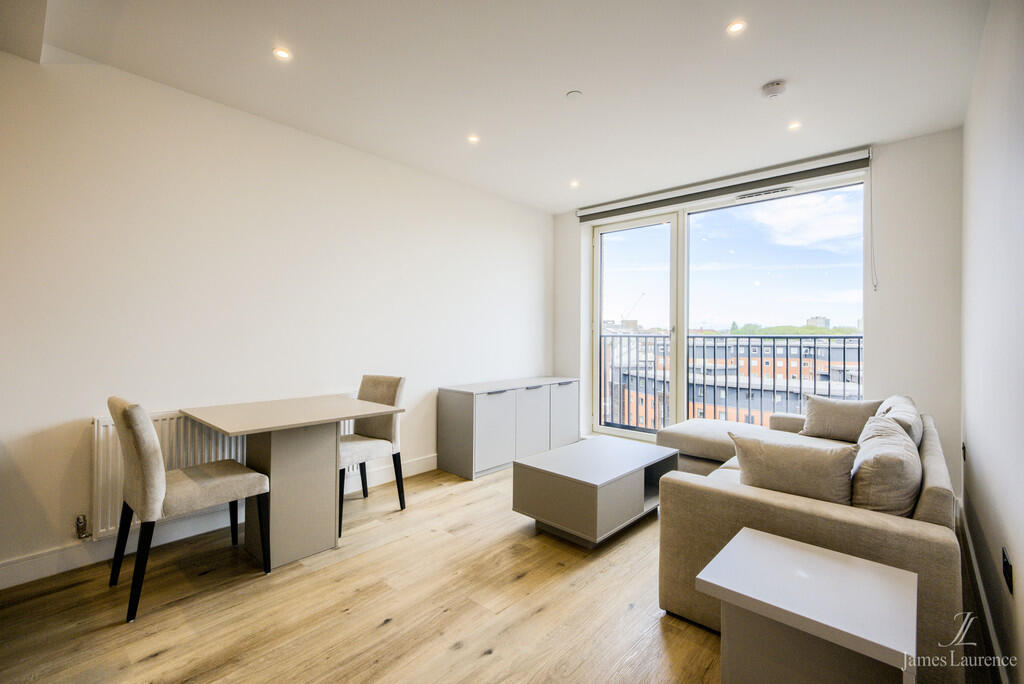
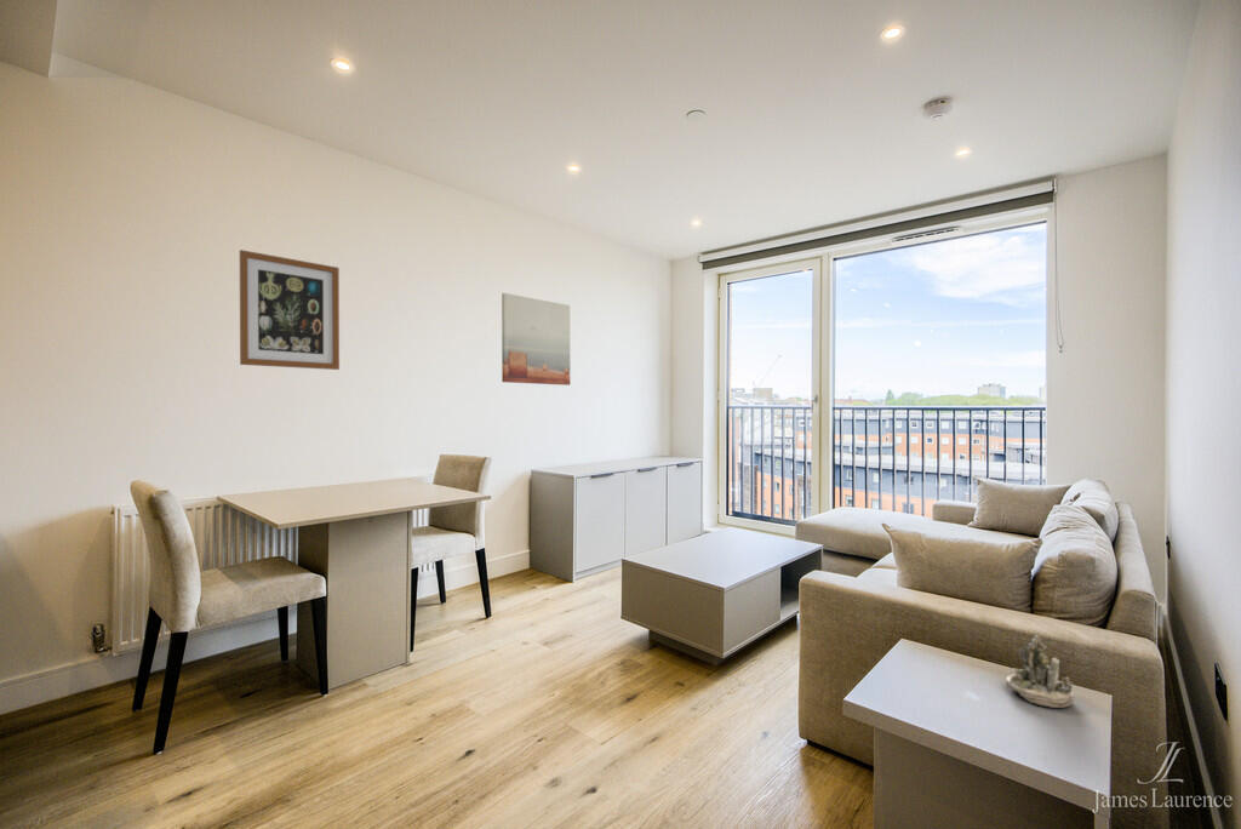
+ wall art (292, 313)
+ wall art (537, 341)
+ succulent planter (1039, 663)
